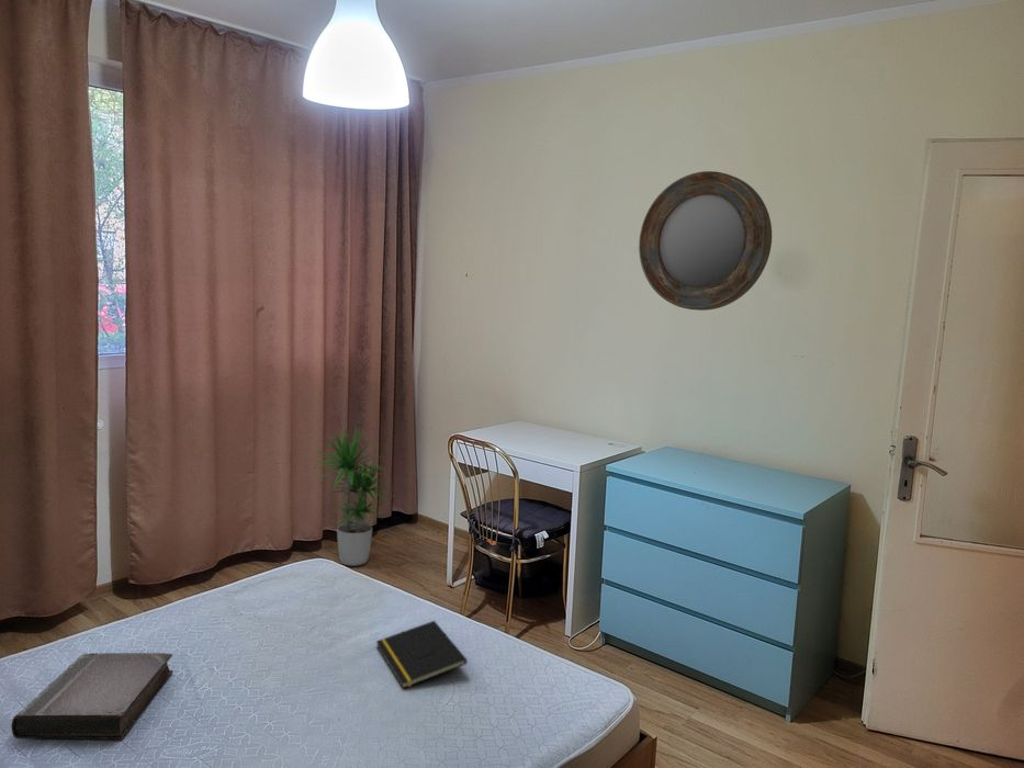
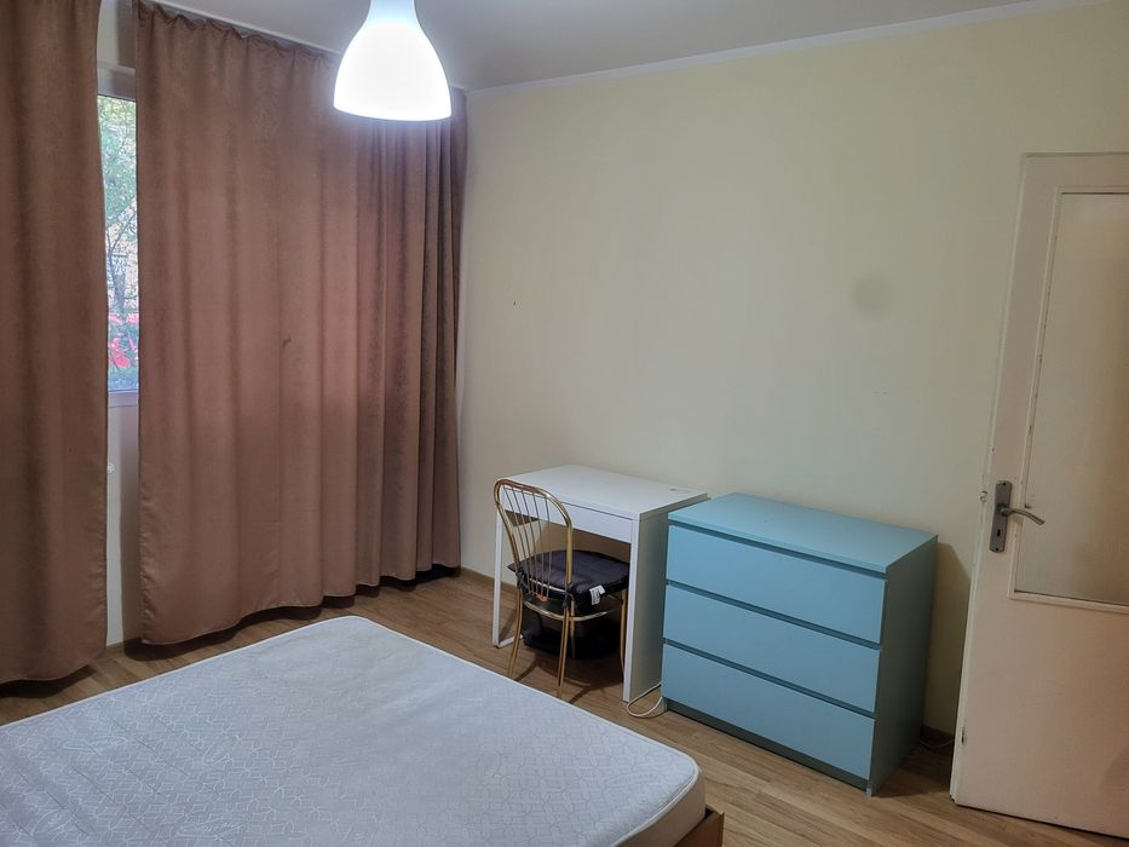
- book (99, 691)
- home mirror (701, 241)
- potted plant (352, 492)
- notepad (419, 652)
